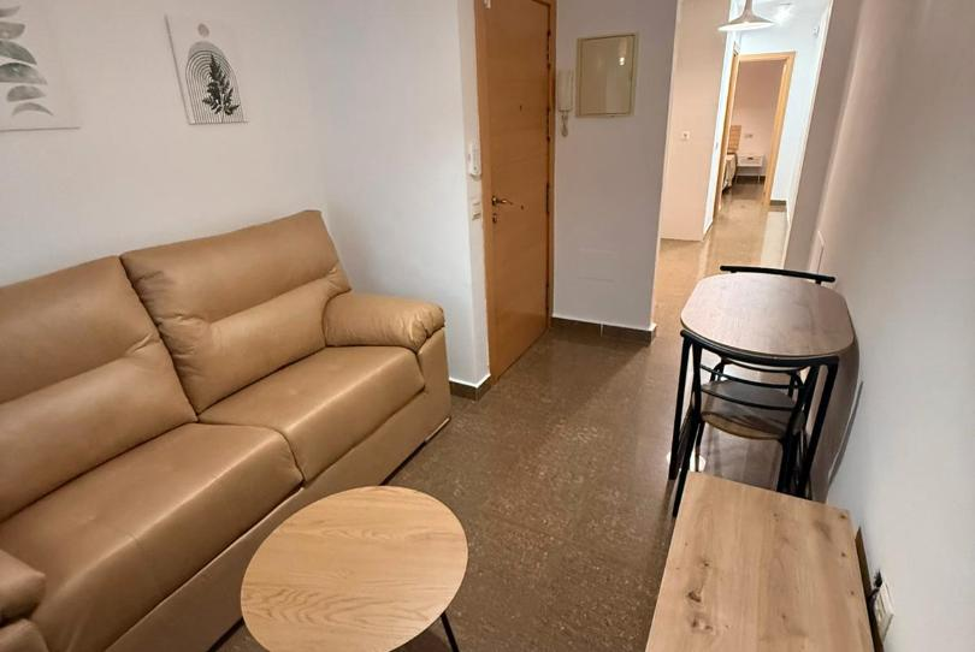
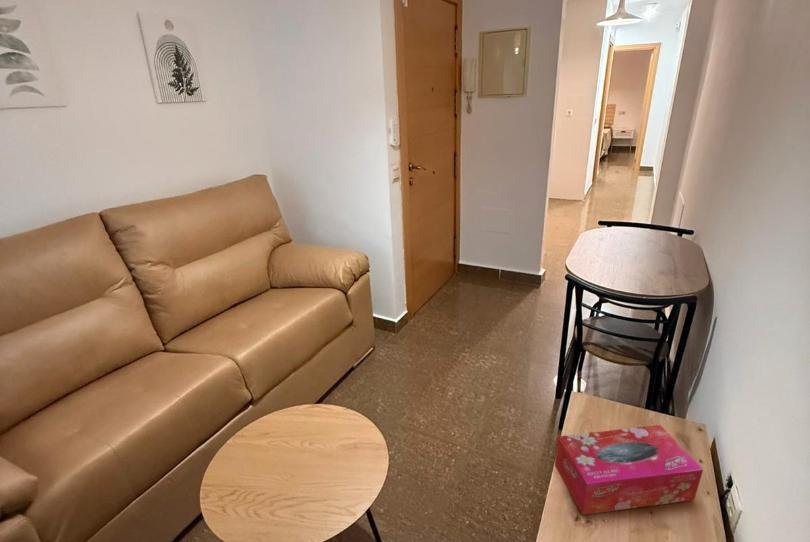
+ tissue box (623, 467)
